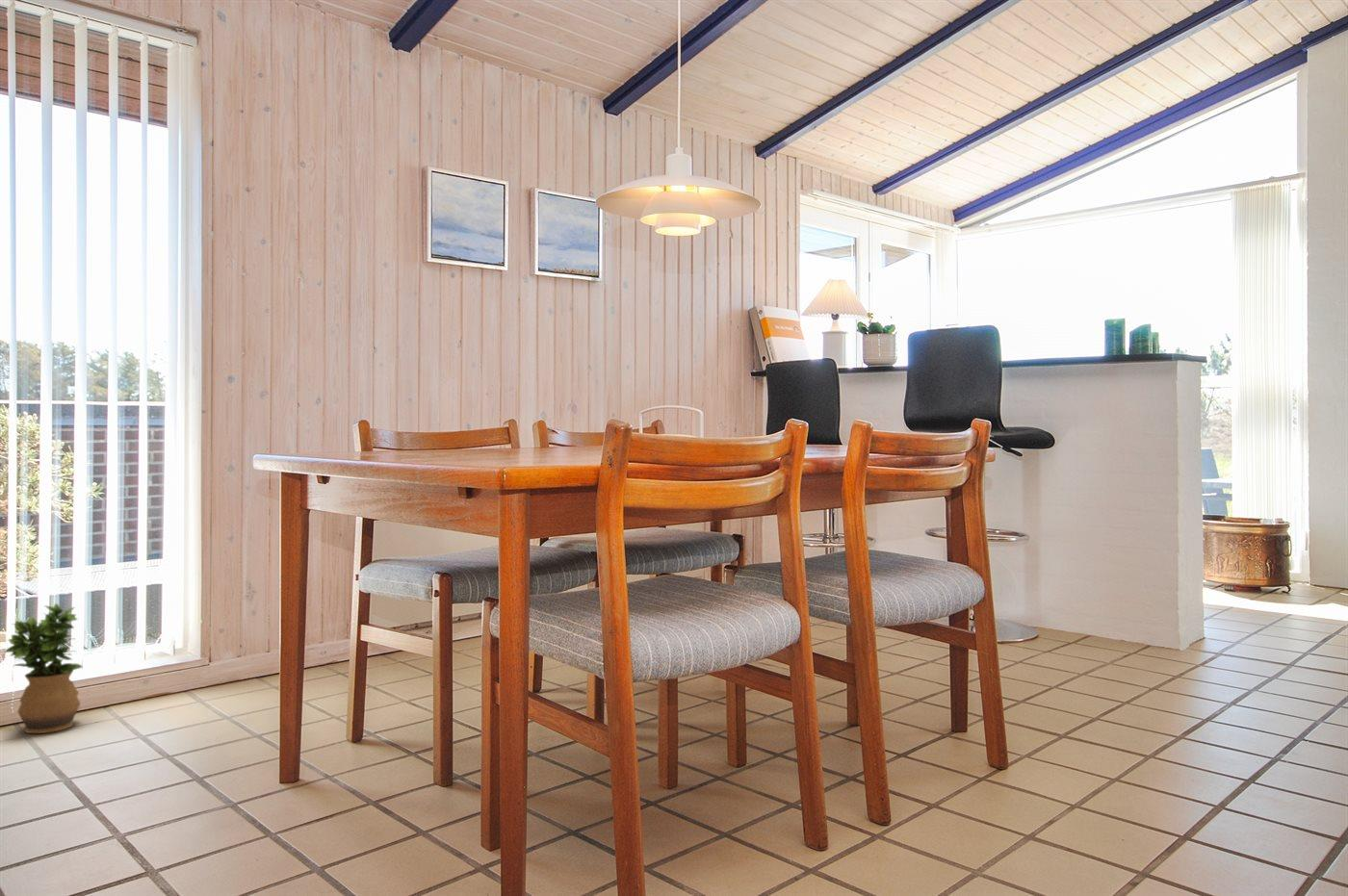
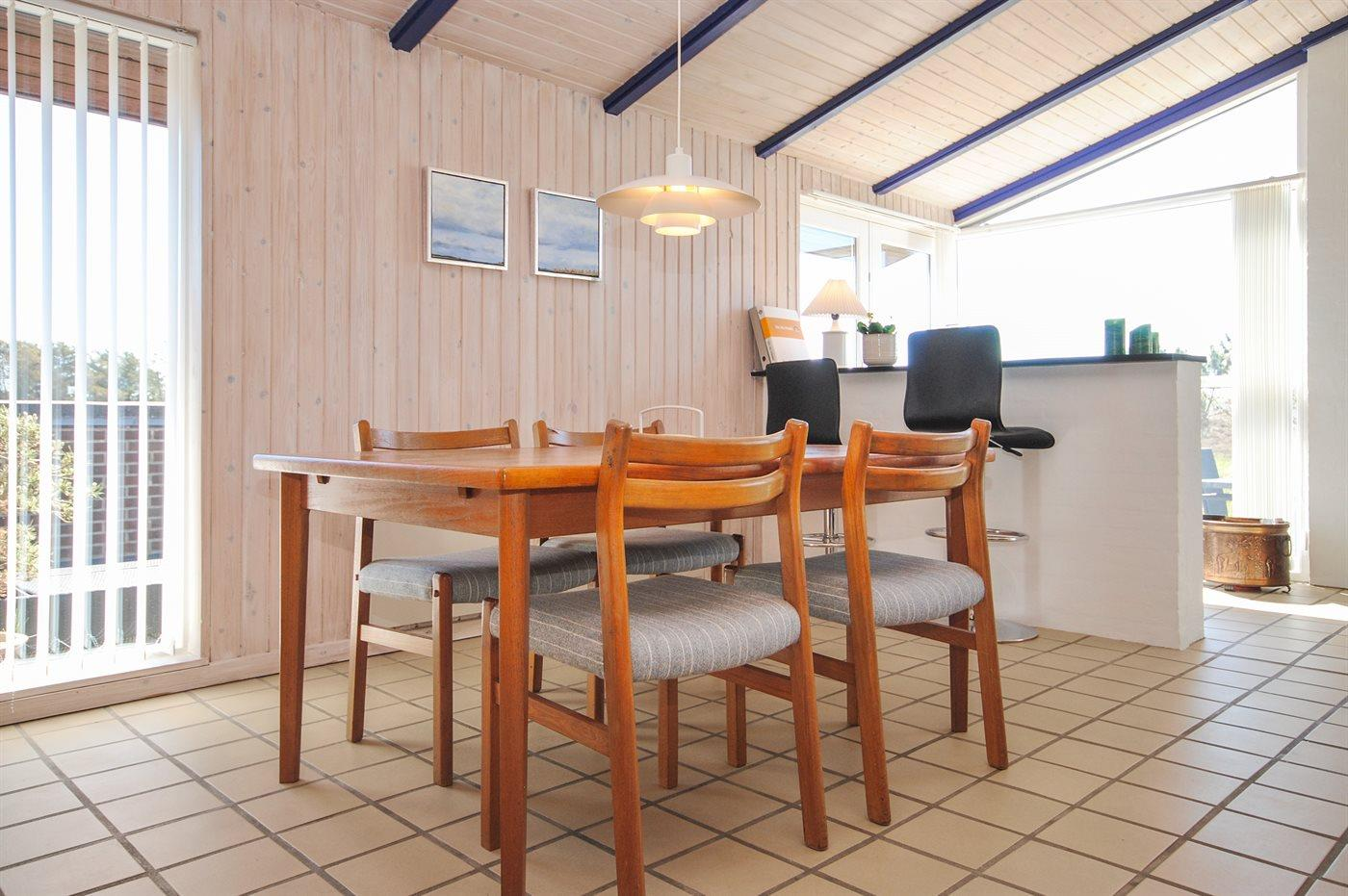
- potted plant (41, 666)
